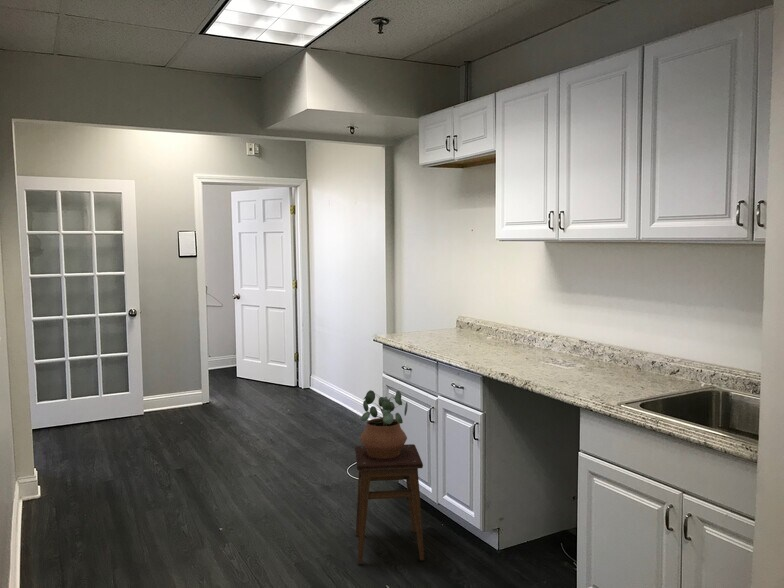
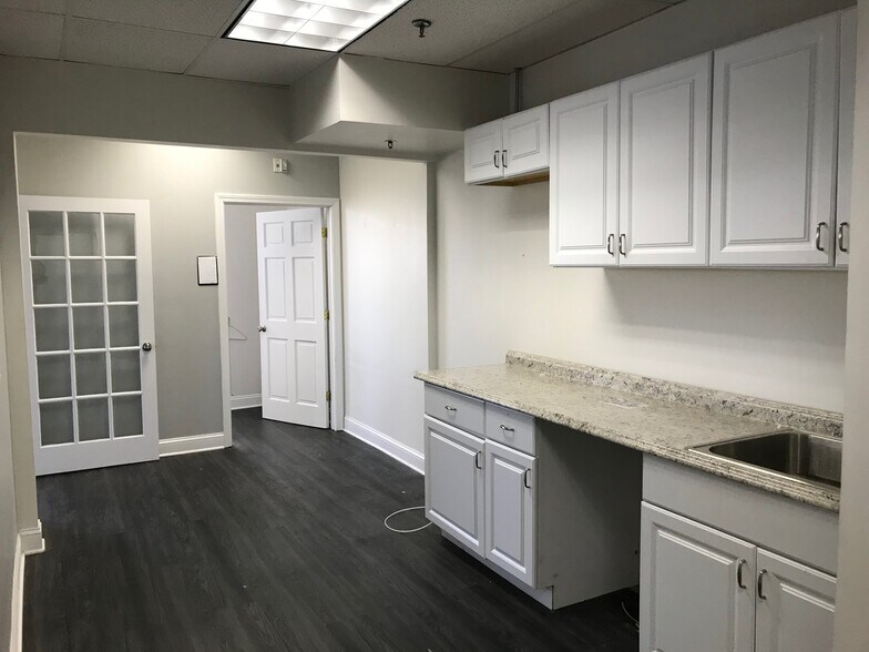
- potted plant (384, 423)
- stool (388, 498)
